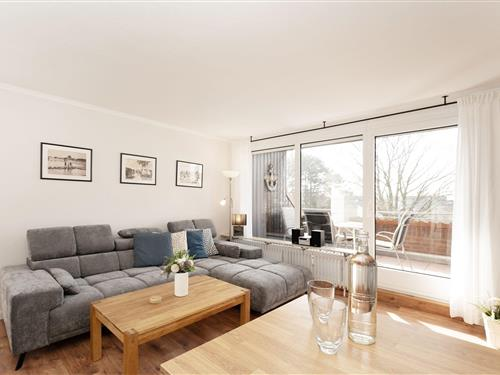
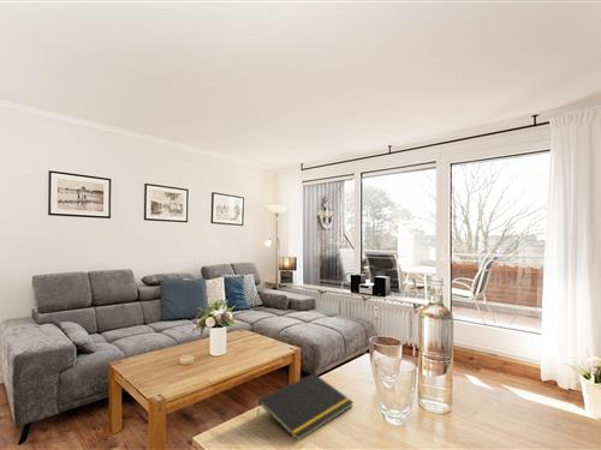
+ notepad (307, 402)
